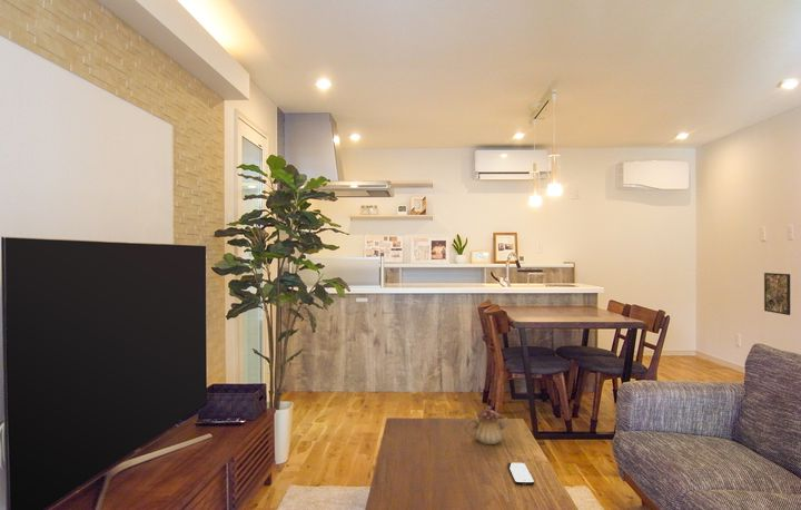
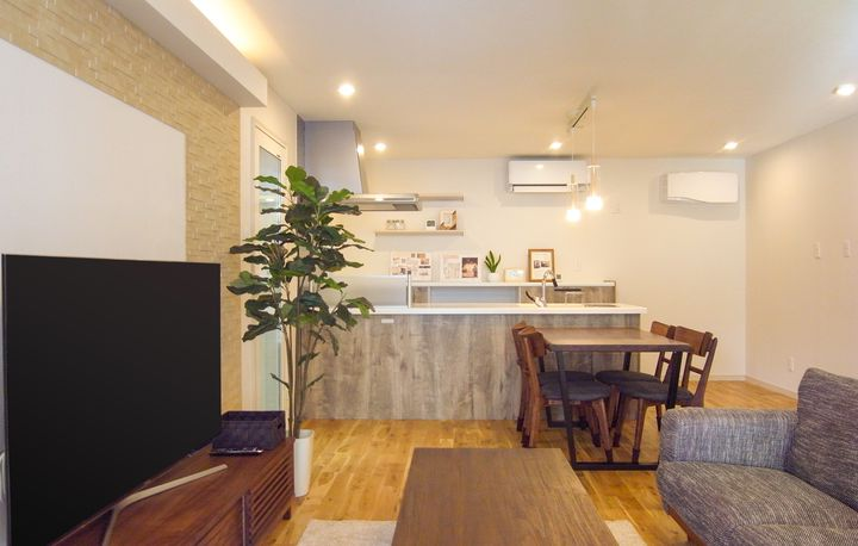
- teapot (486, 422)
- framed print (777, 293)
- smartphone (520, 472)
